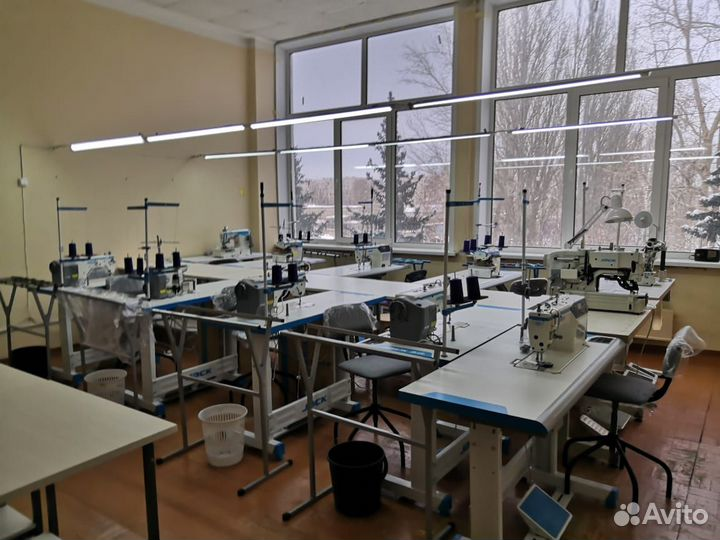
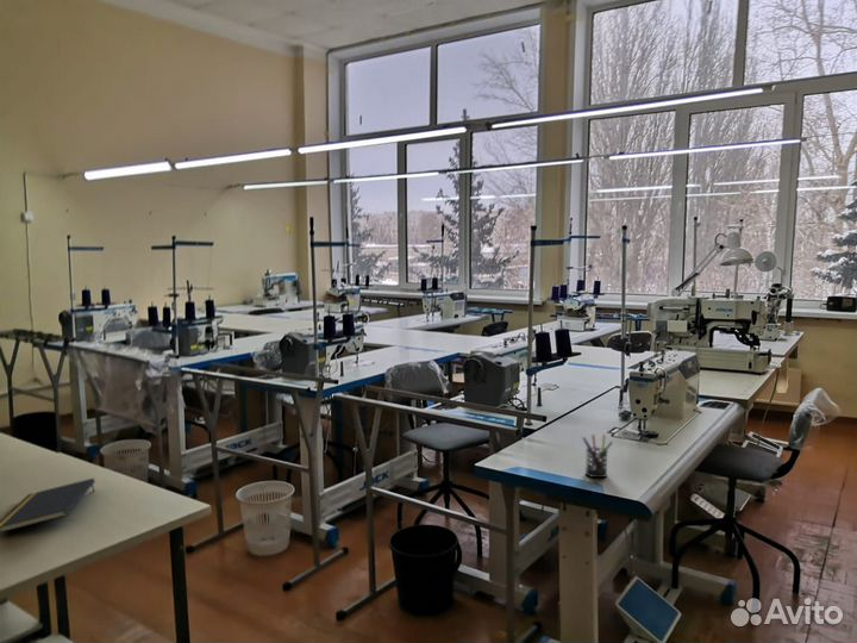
+ pen holder (599, 454)
+ notepad (46, 504)
